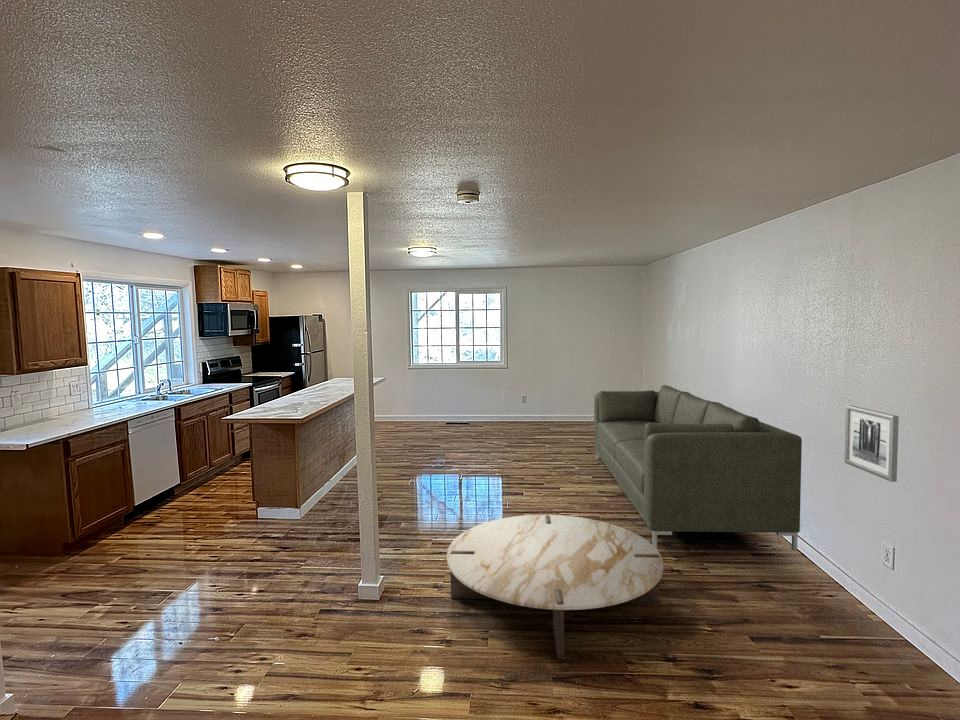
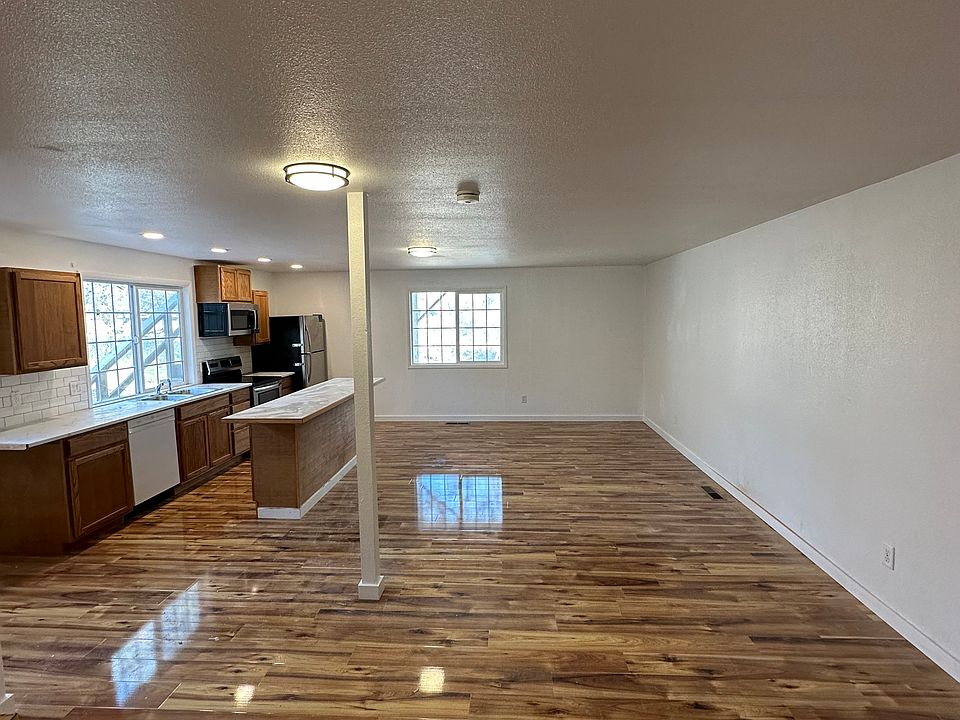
- wall art (869, 441)
- sofa (669, 445)
- coffee table (552, 572)
